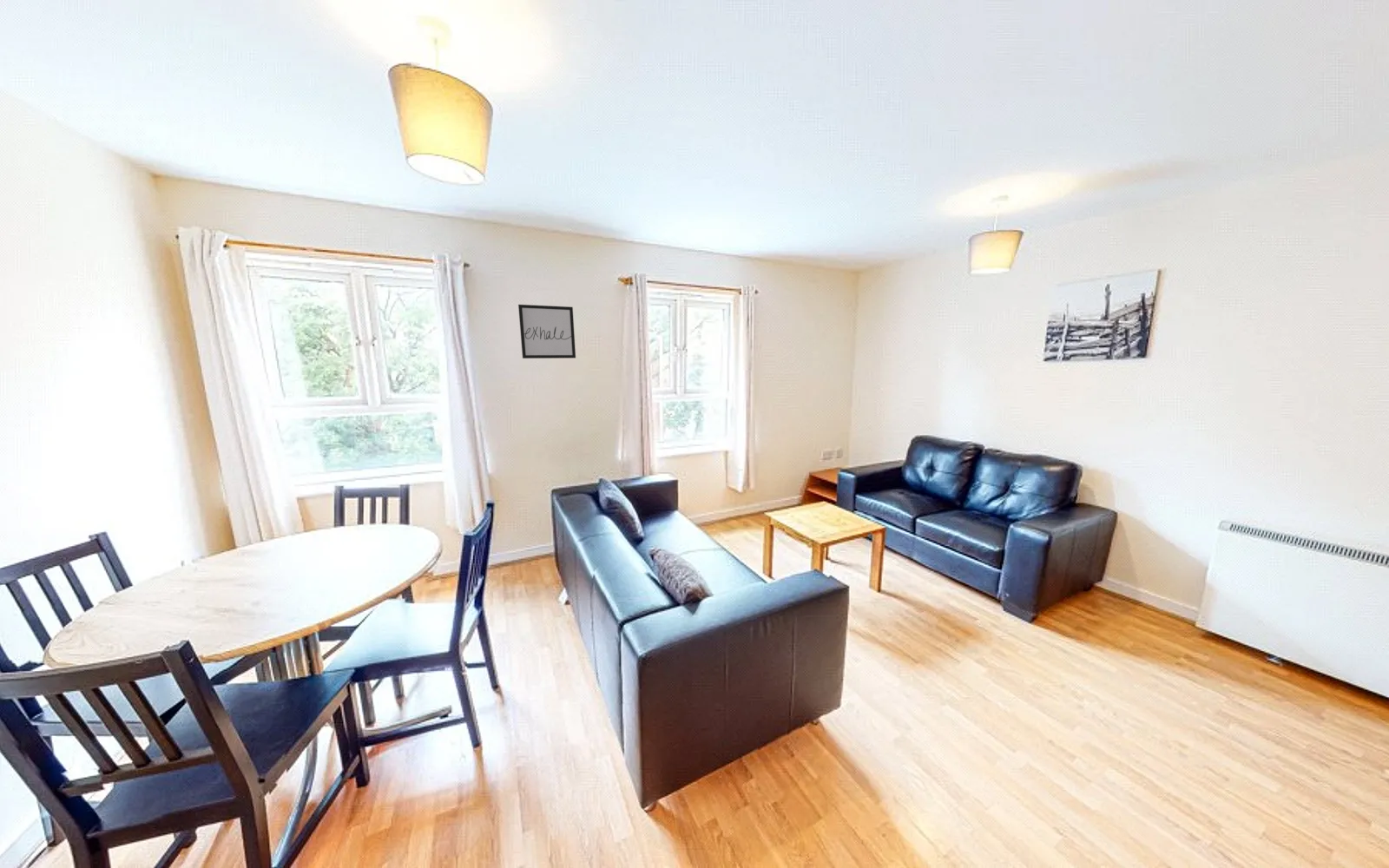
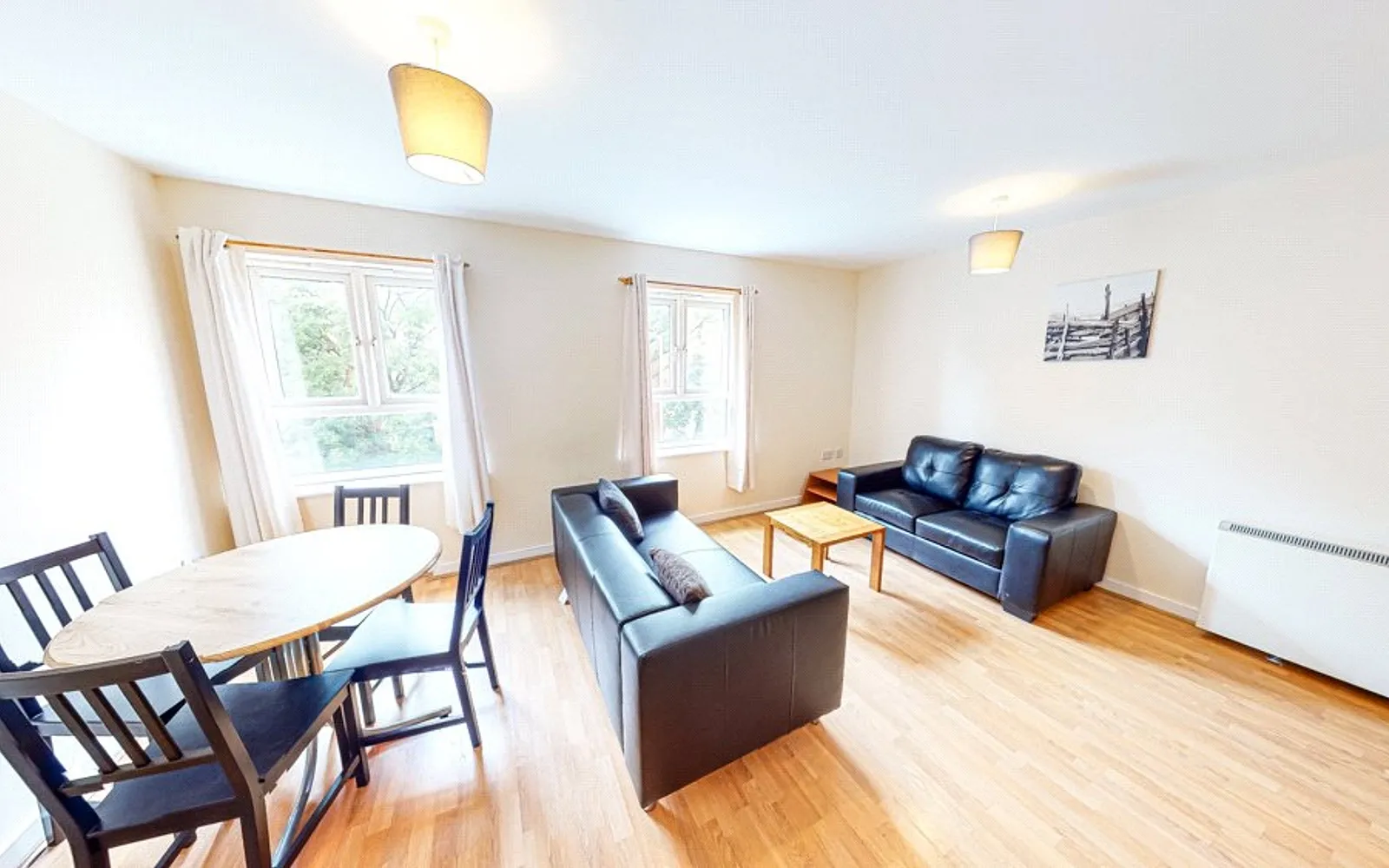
- wall art (548, 332)
